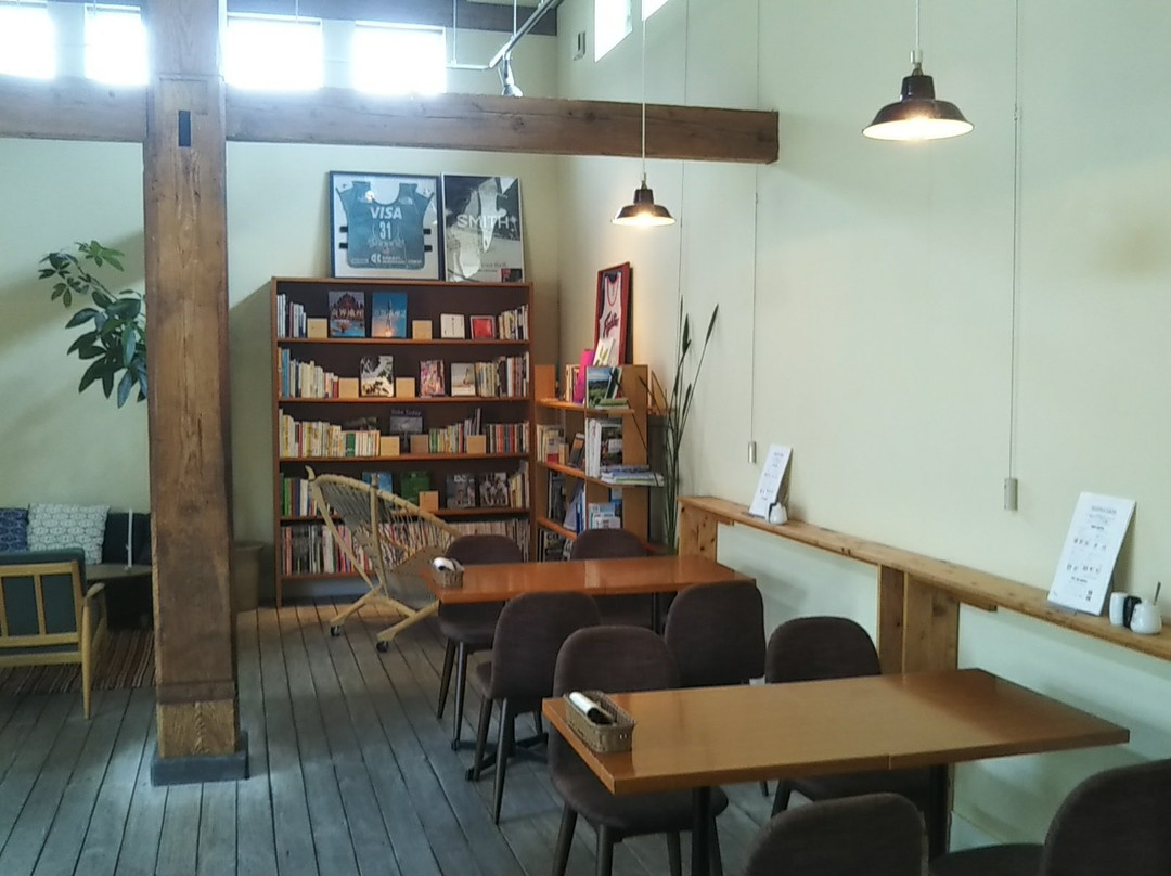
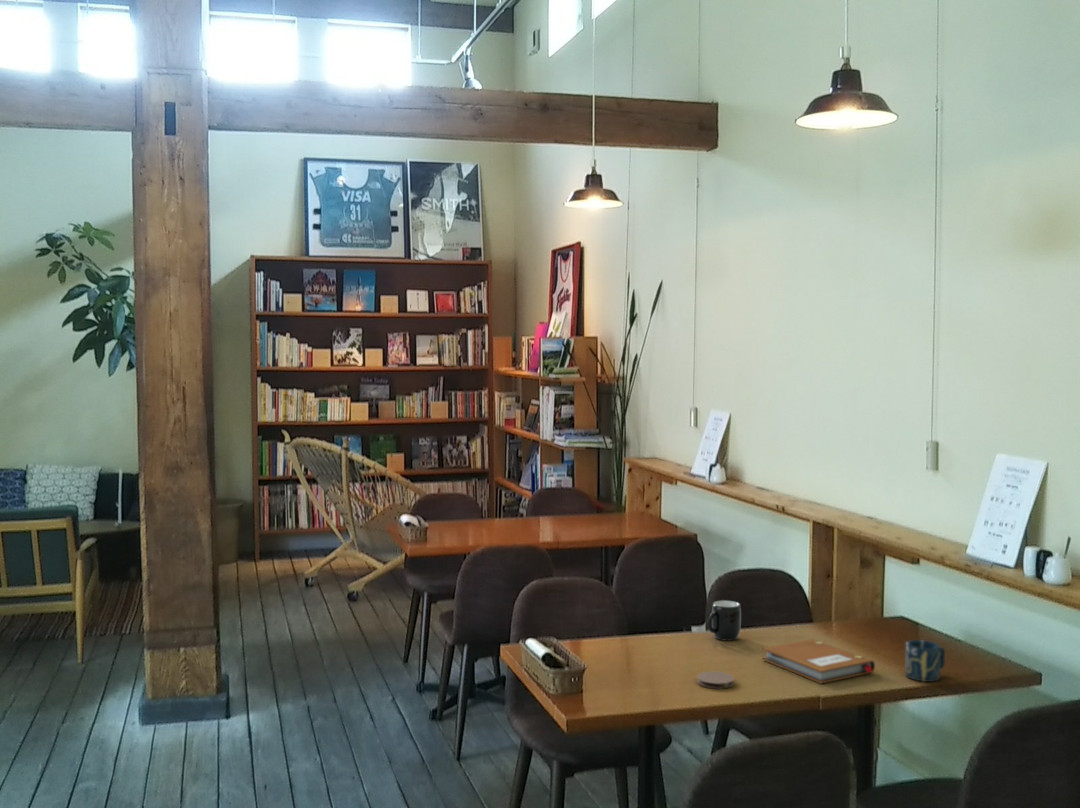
+ coaster (715, 679)
+ notebook (819, 660)
+ cup (926, 659)
+ mug (722, 621)
